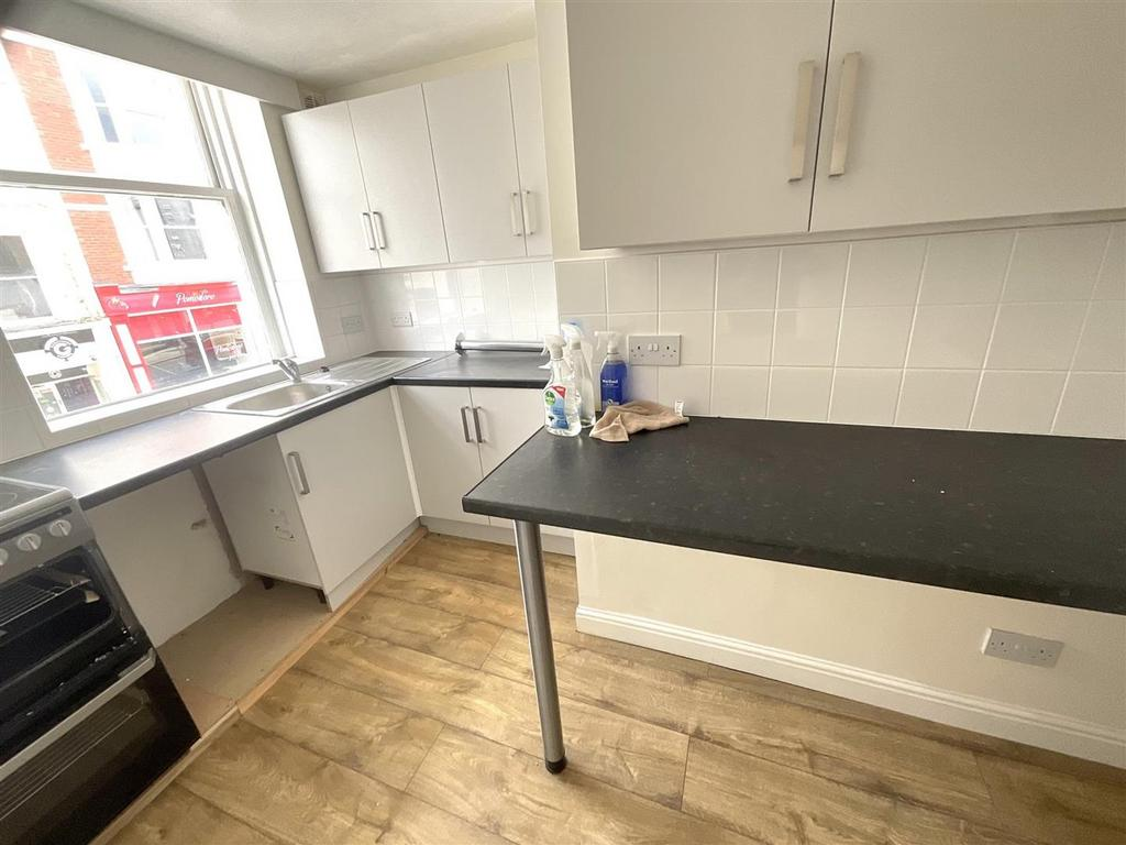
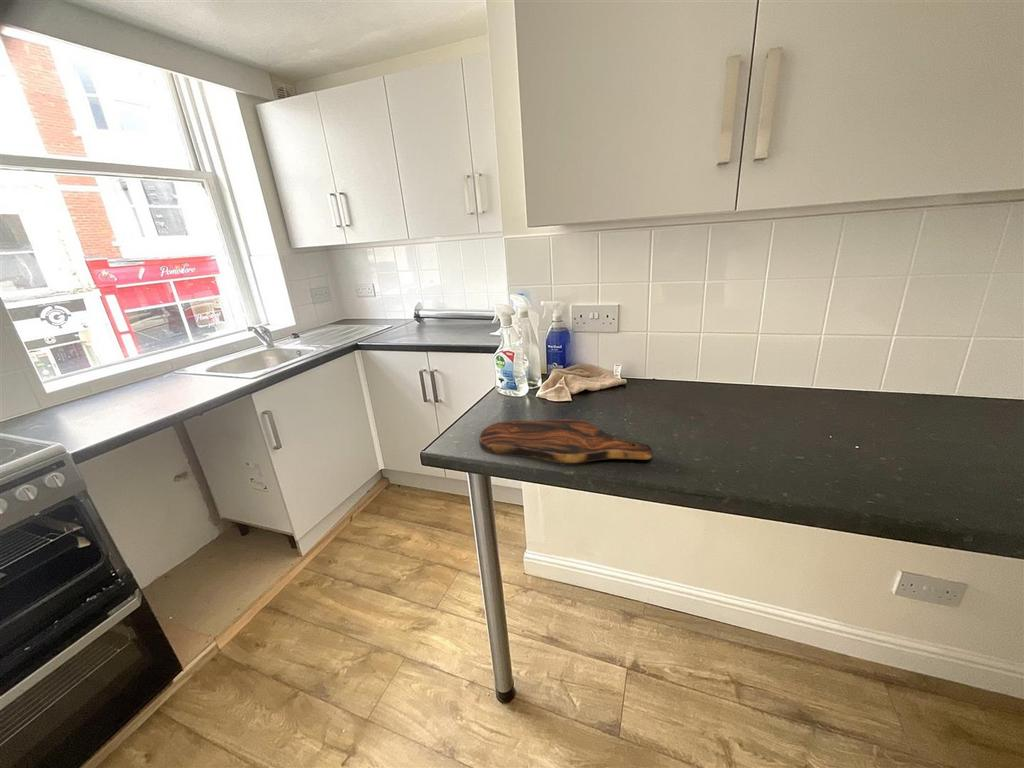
+ cutting board (562, 439)
